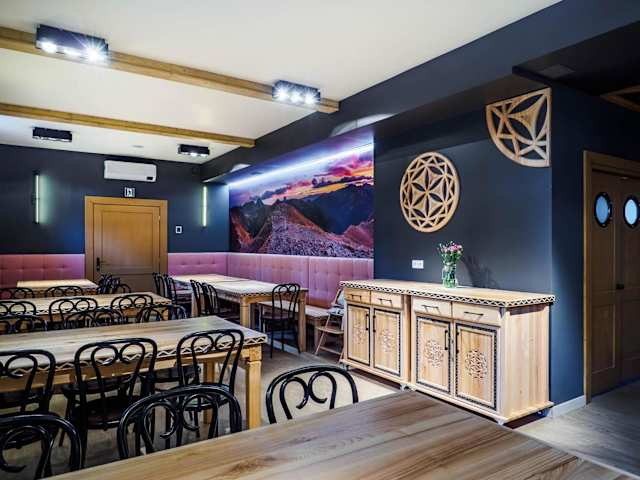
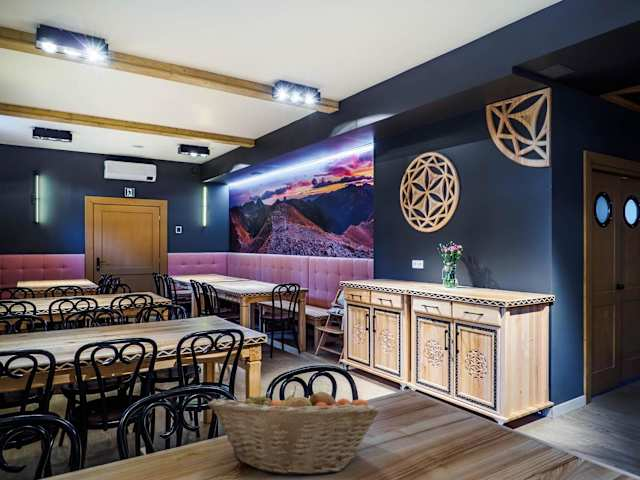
+ fruit basket (293, 419)
